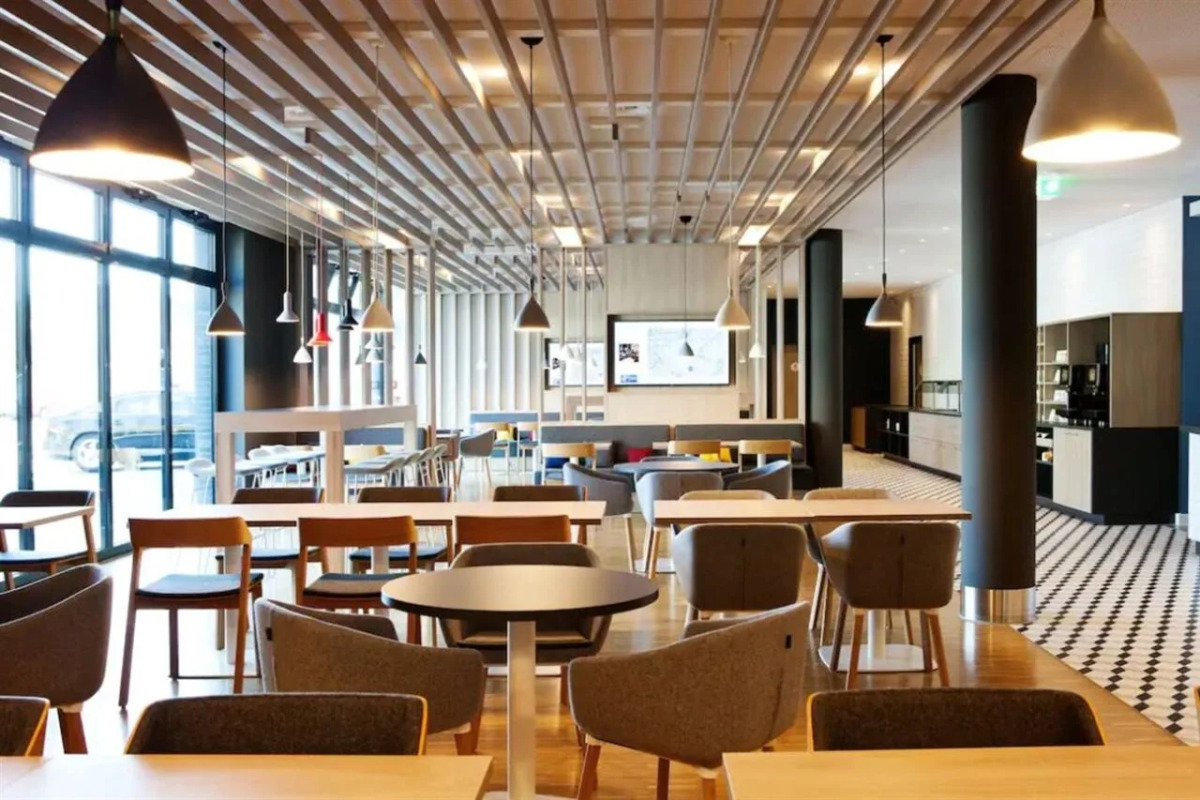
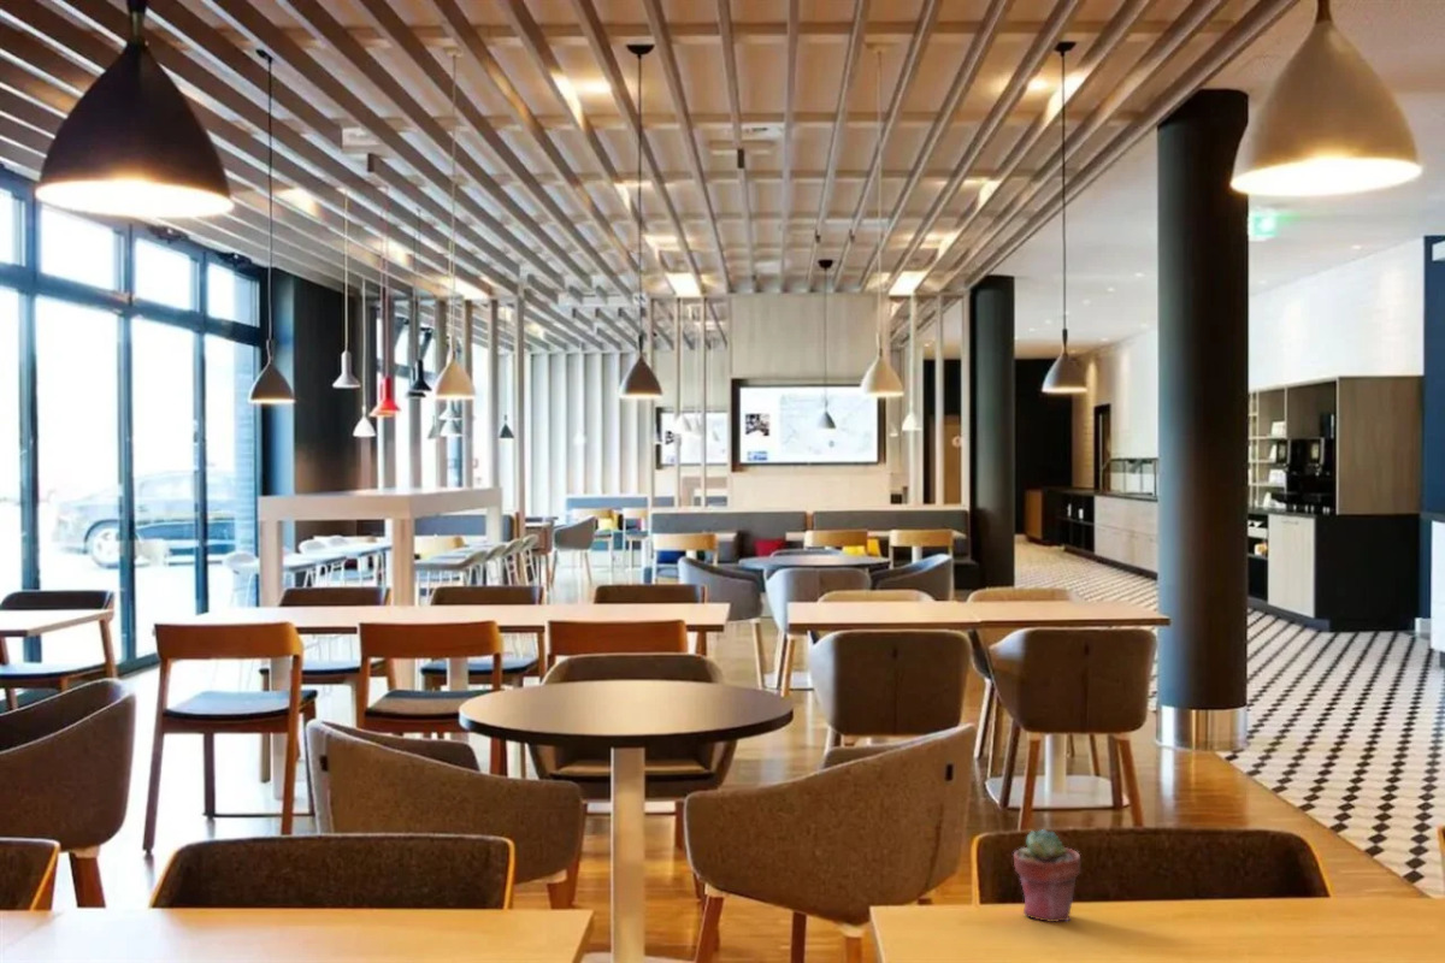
+ potted succulent (1046, 872)
